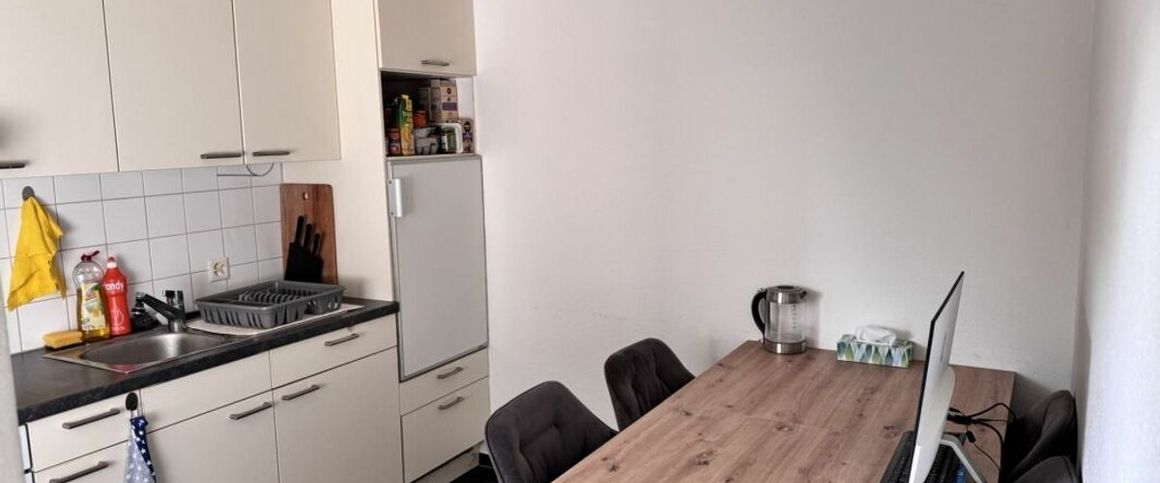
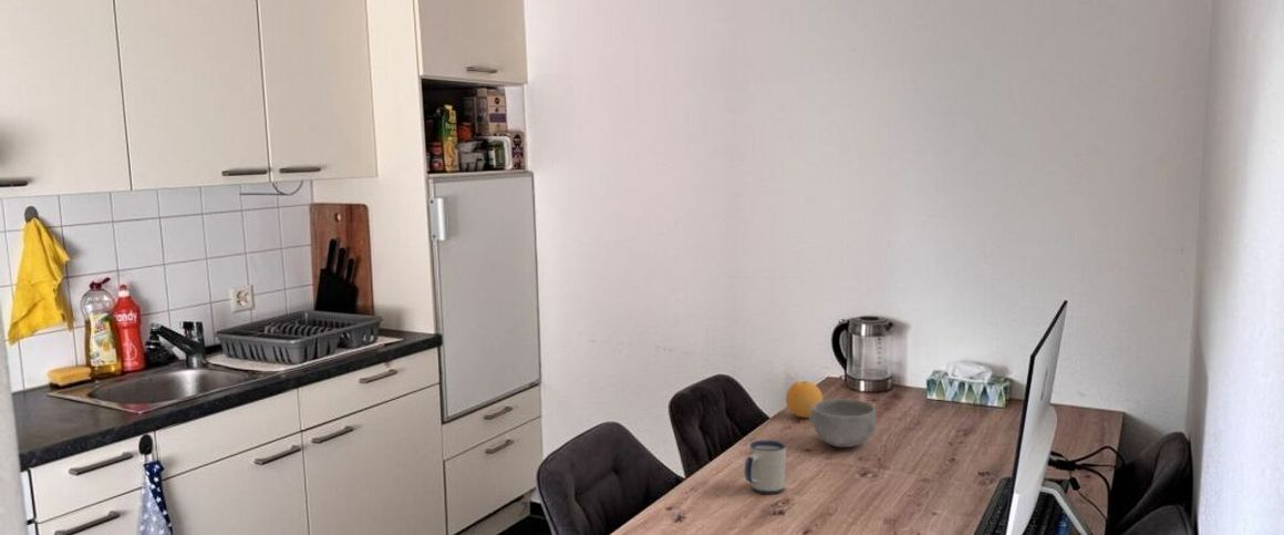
+ fruit (804, 399)
+ bowl (843, 424)
+ mug (763, 467)
